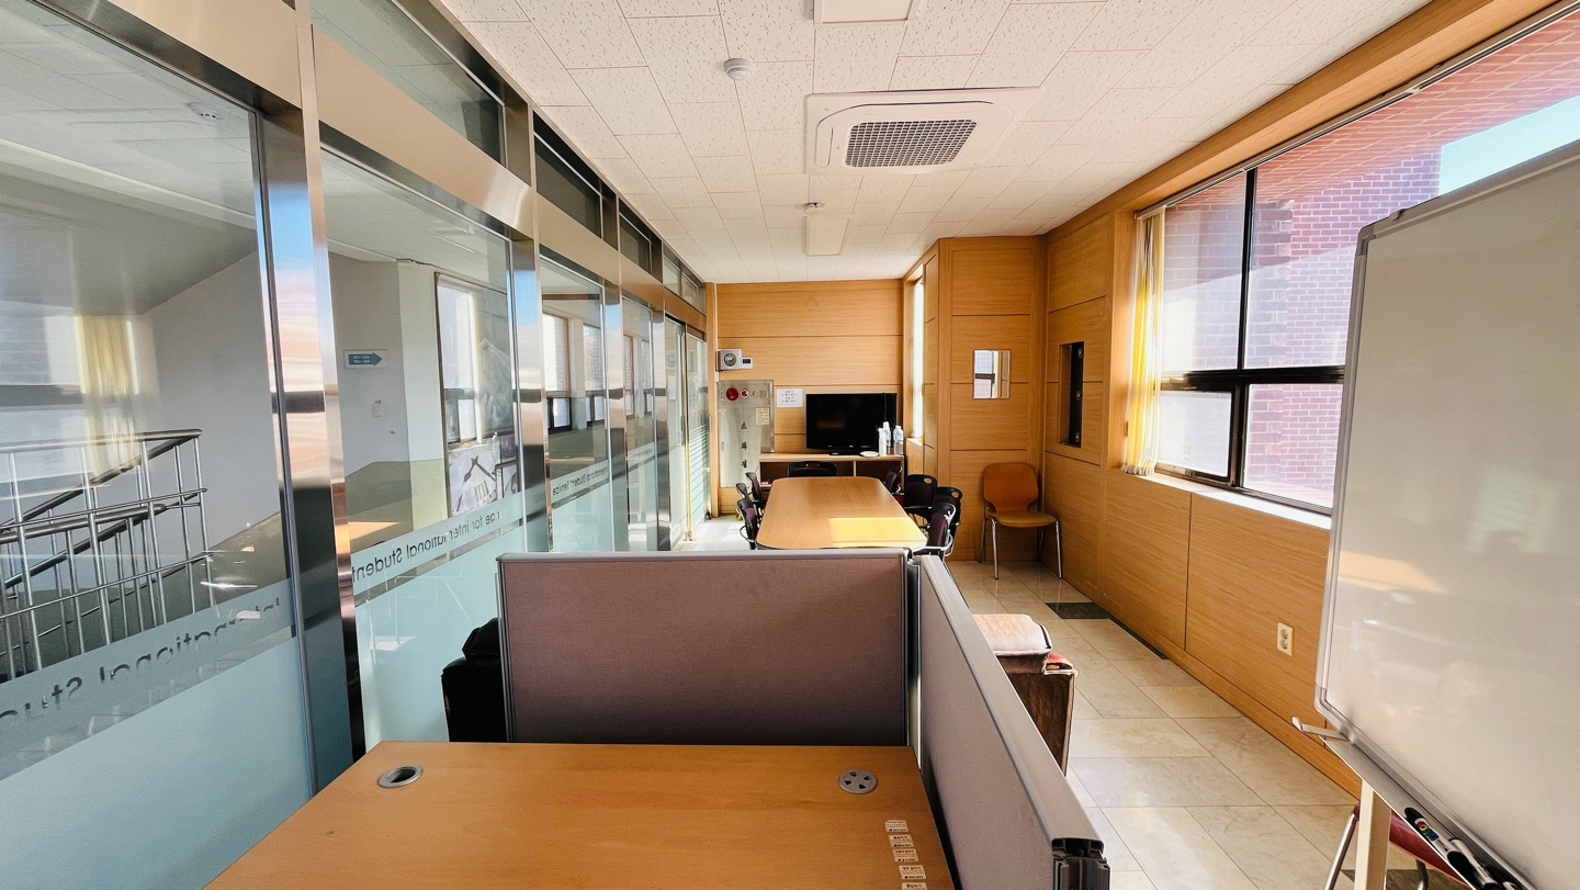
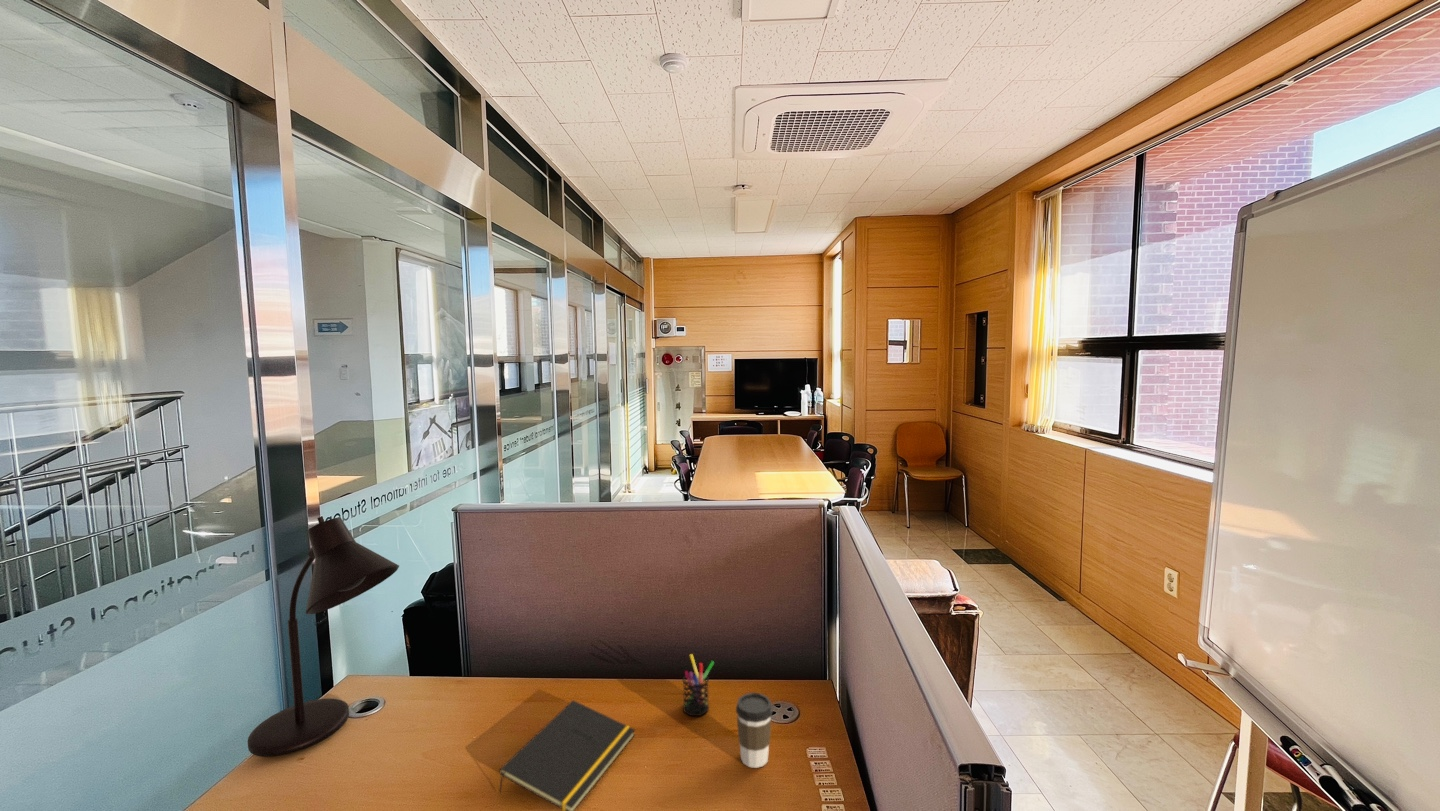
+ desk lamp (318, 612)
+ coffee cup (754, 730)
+ notepad (572, 750)
+ pen holder (699, 682)
